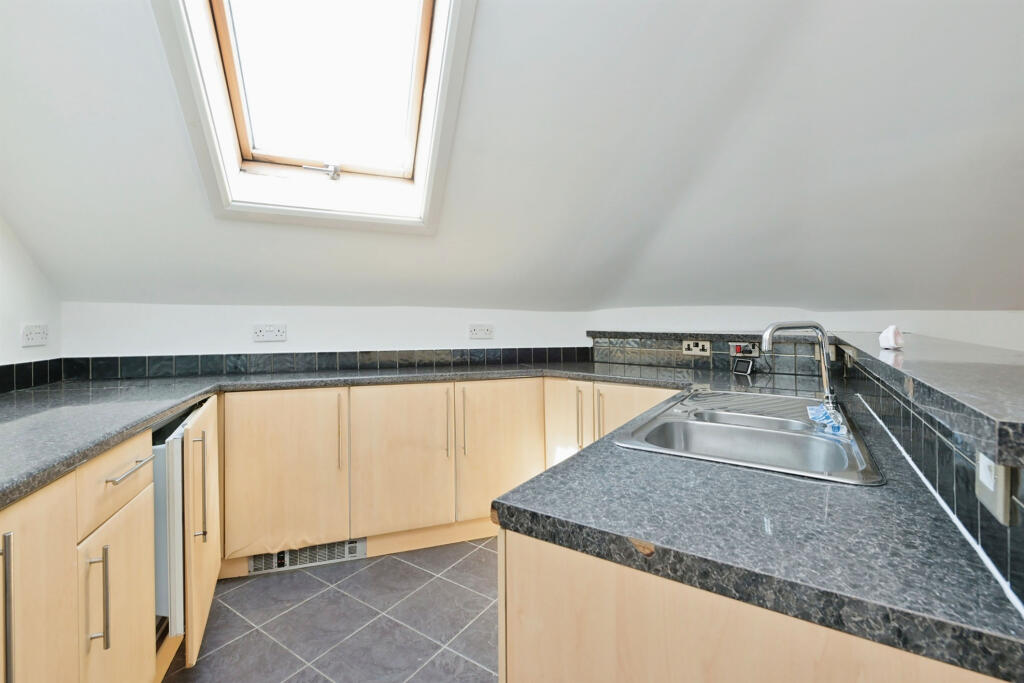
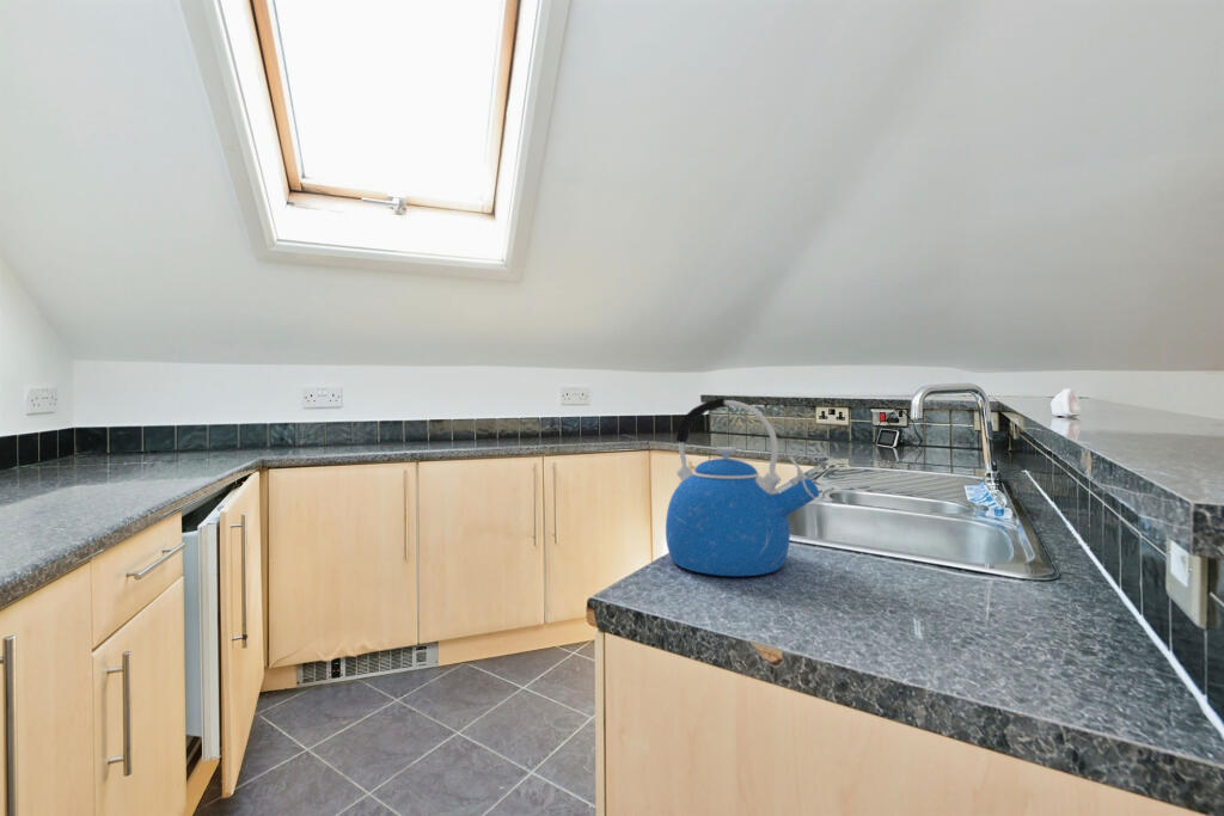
+ kettle (740, 480)
